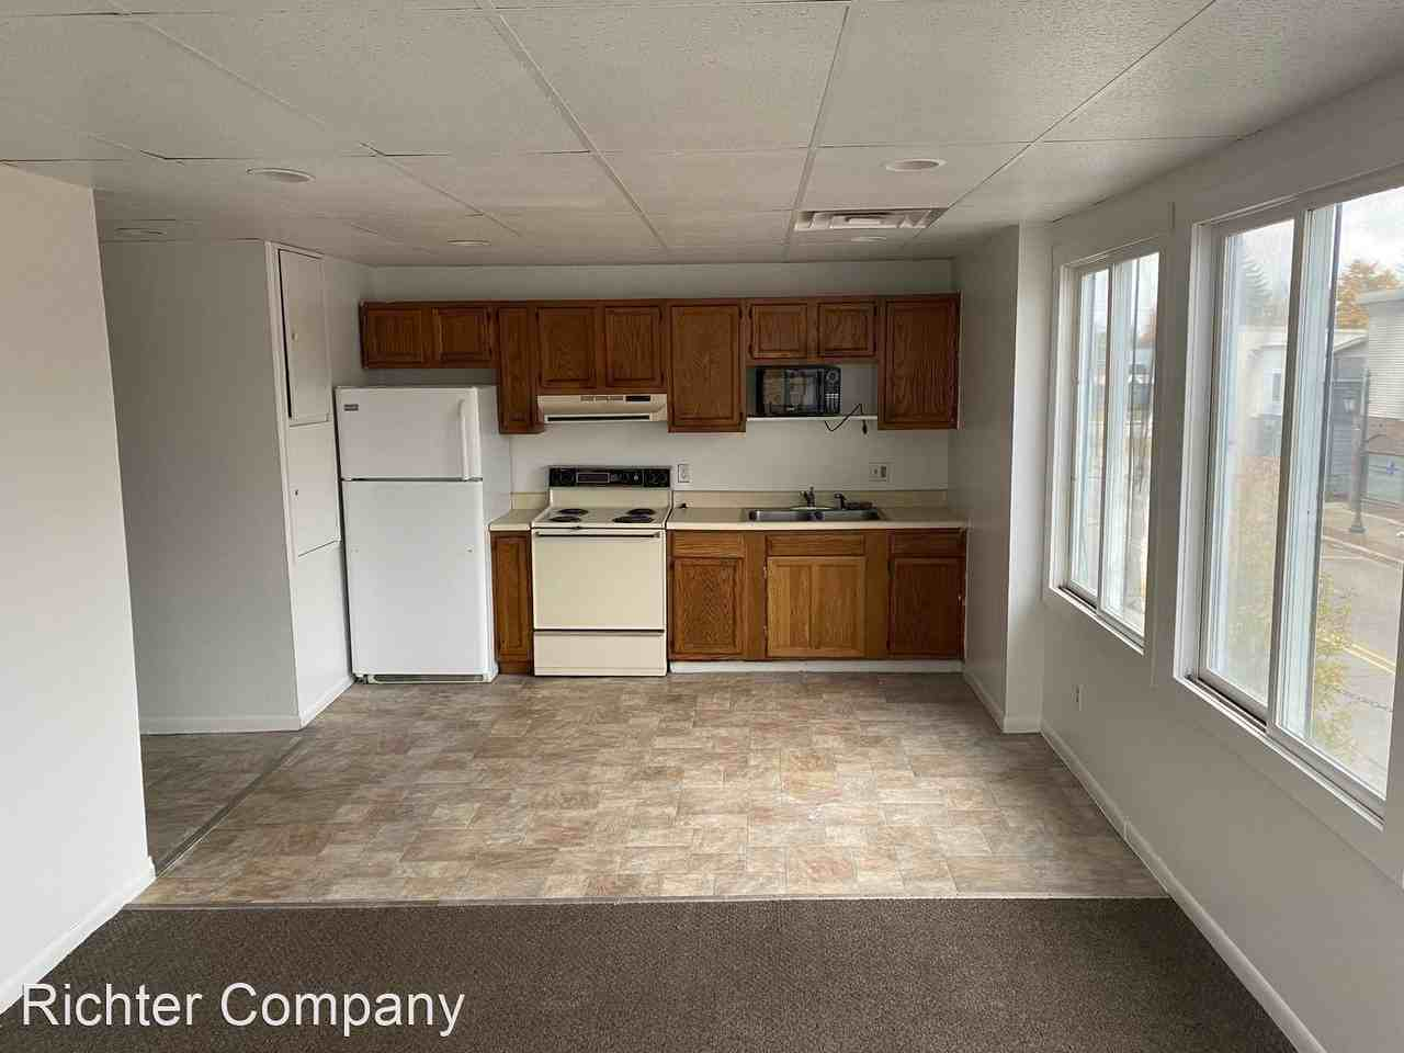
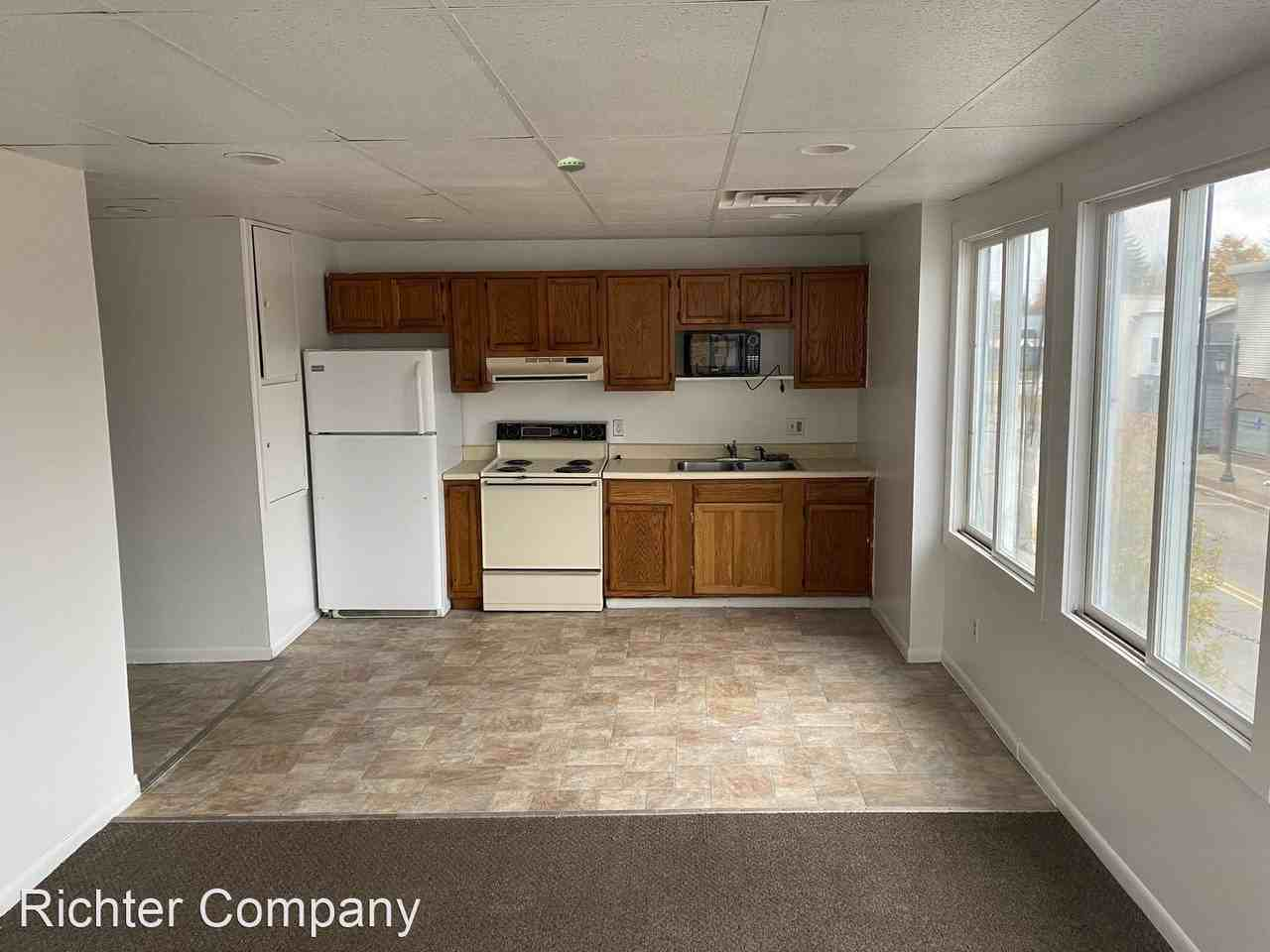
+ smoke detector (571, 165)
